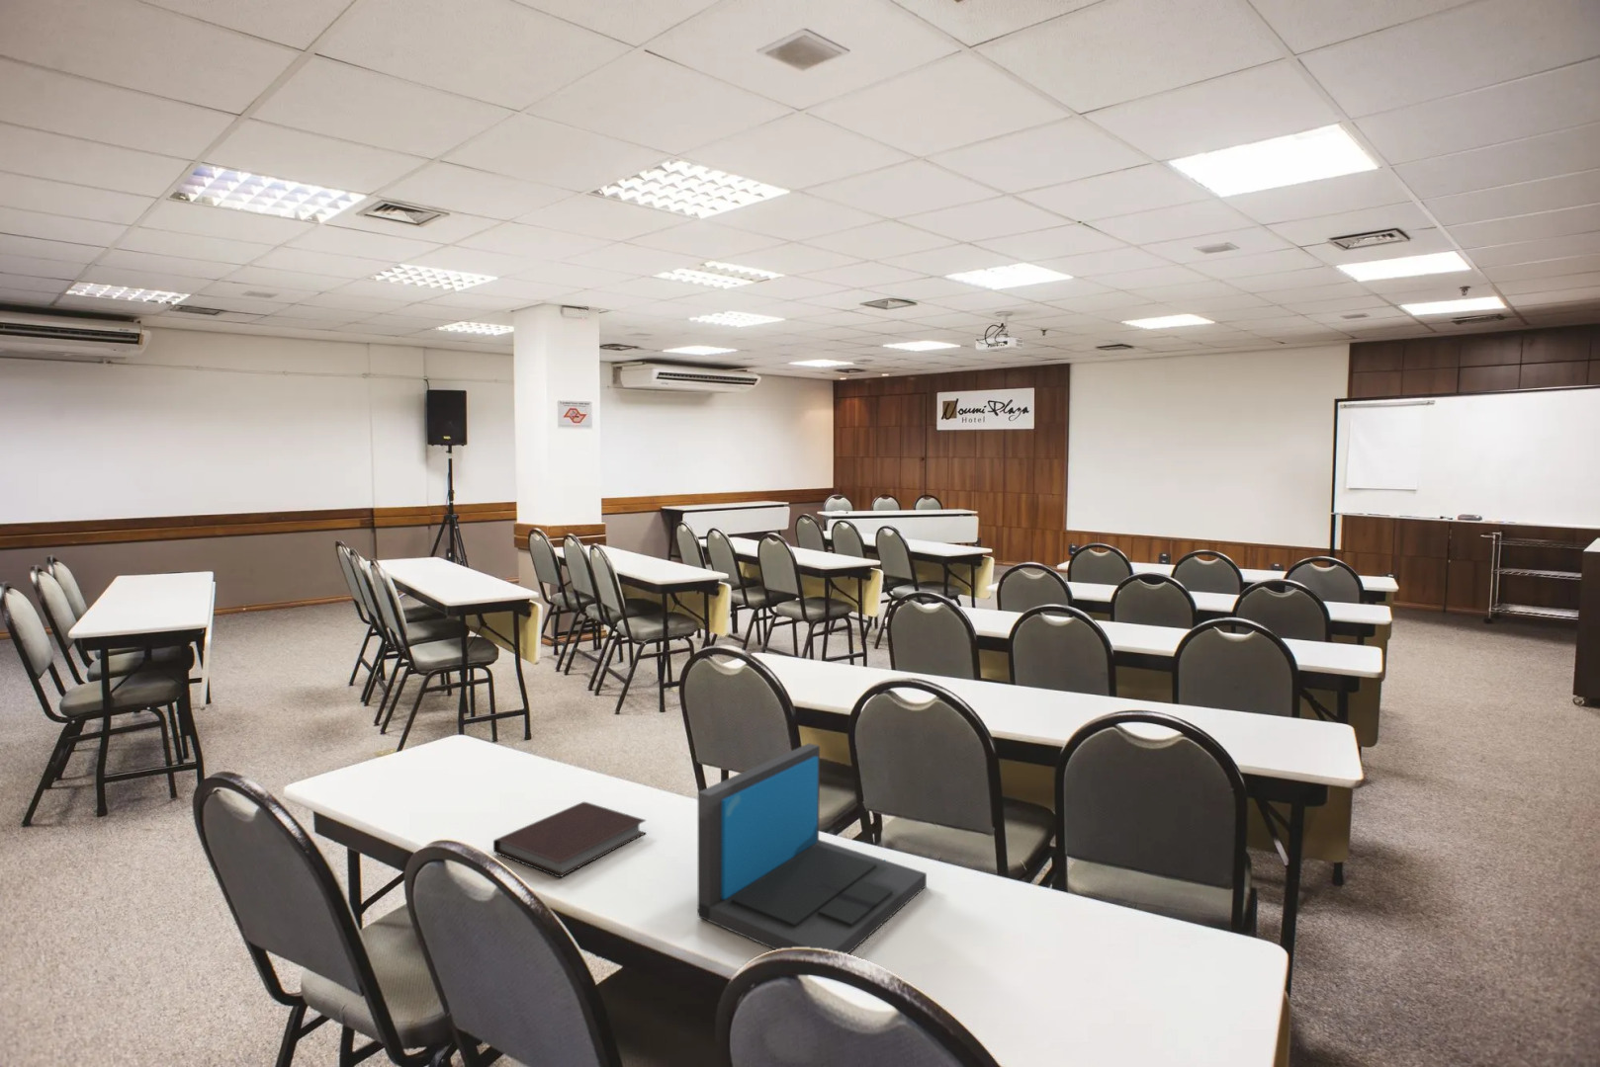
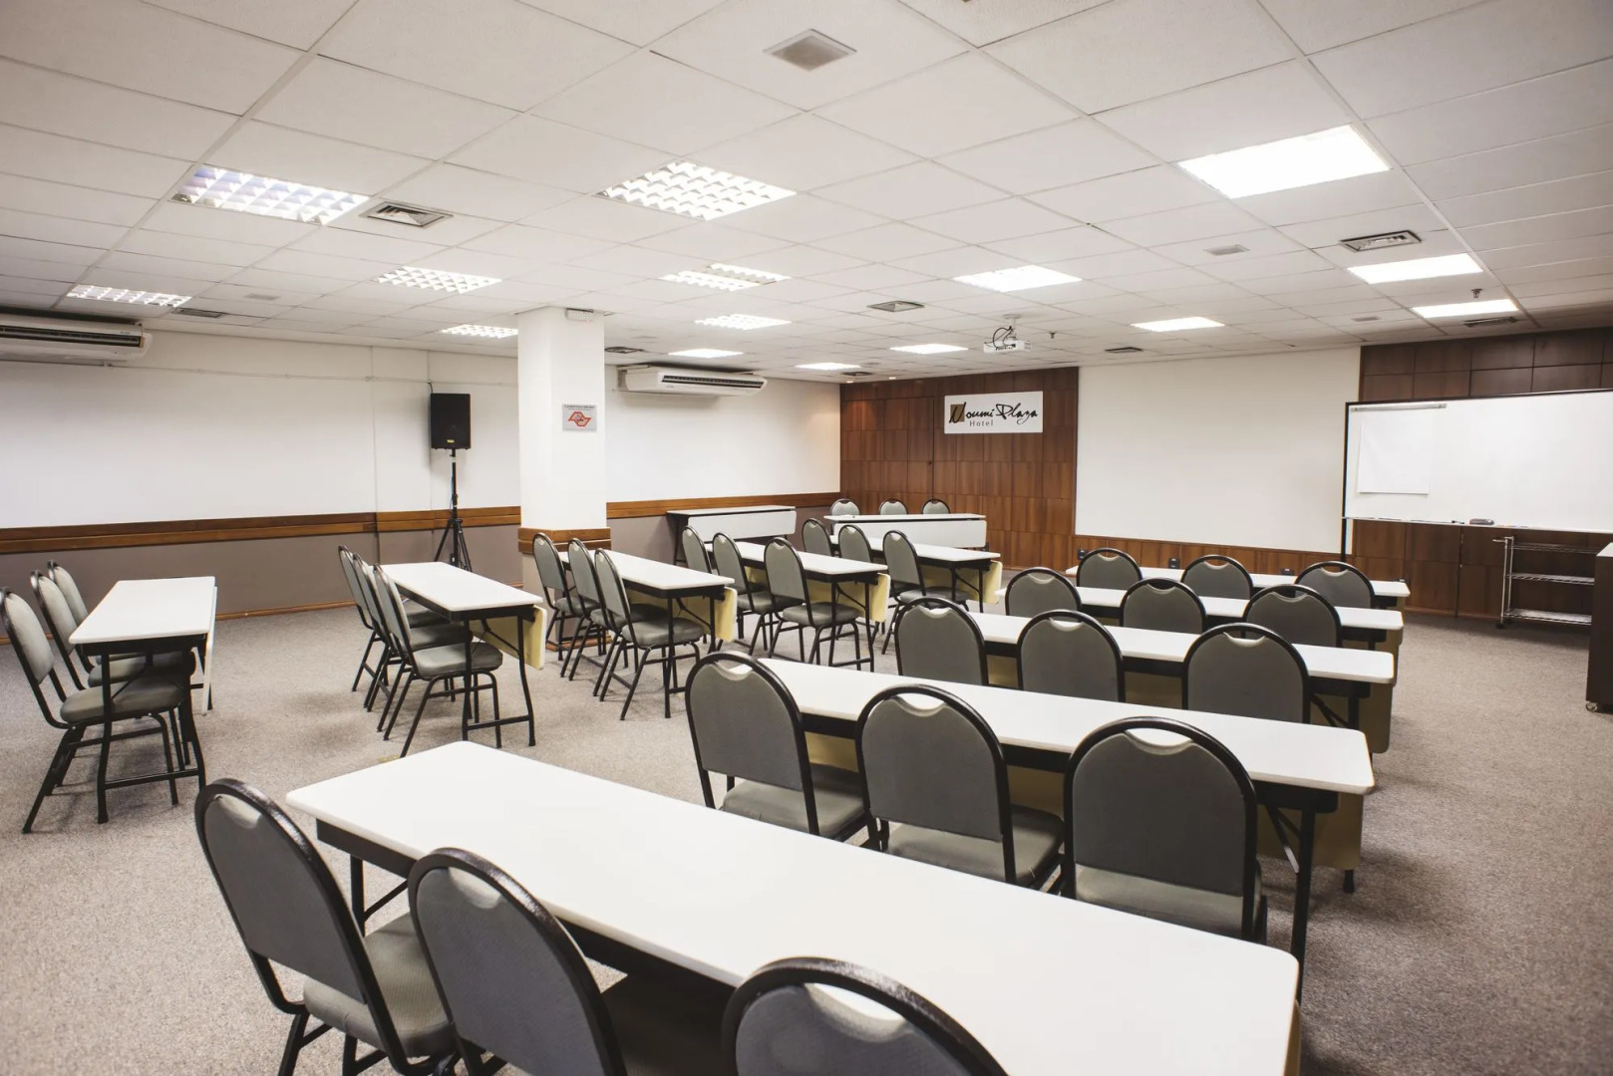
- notebook (572, 836)
- laptop (817, 841)
